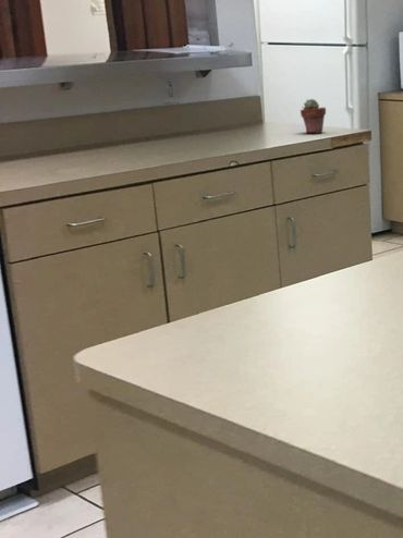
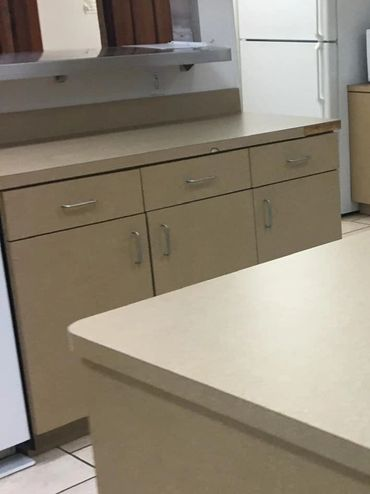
- potted succulent (313, 115)
